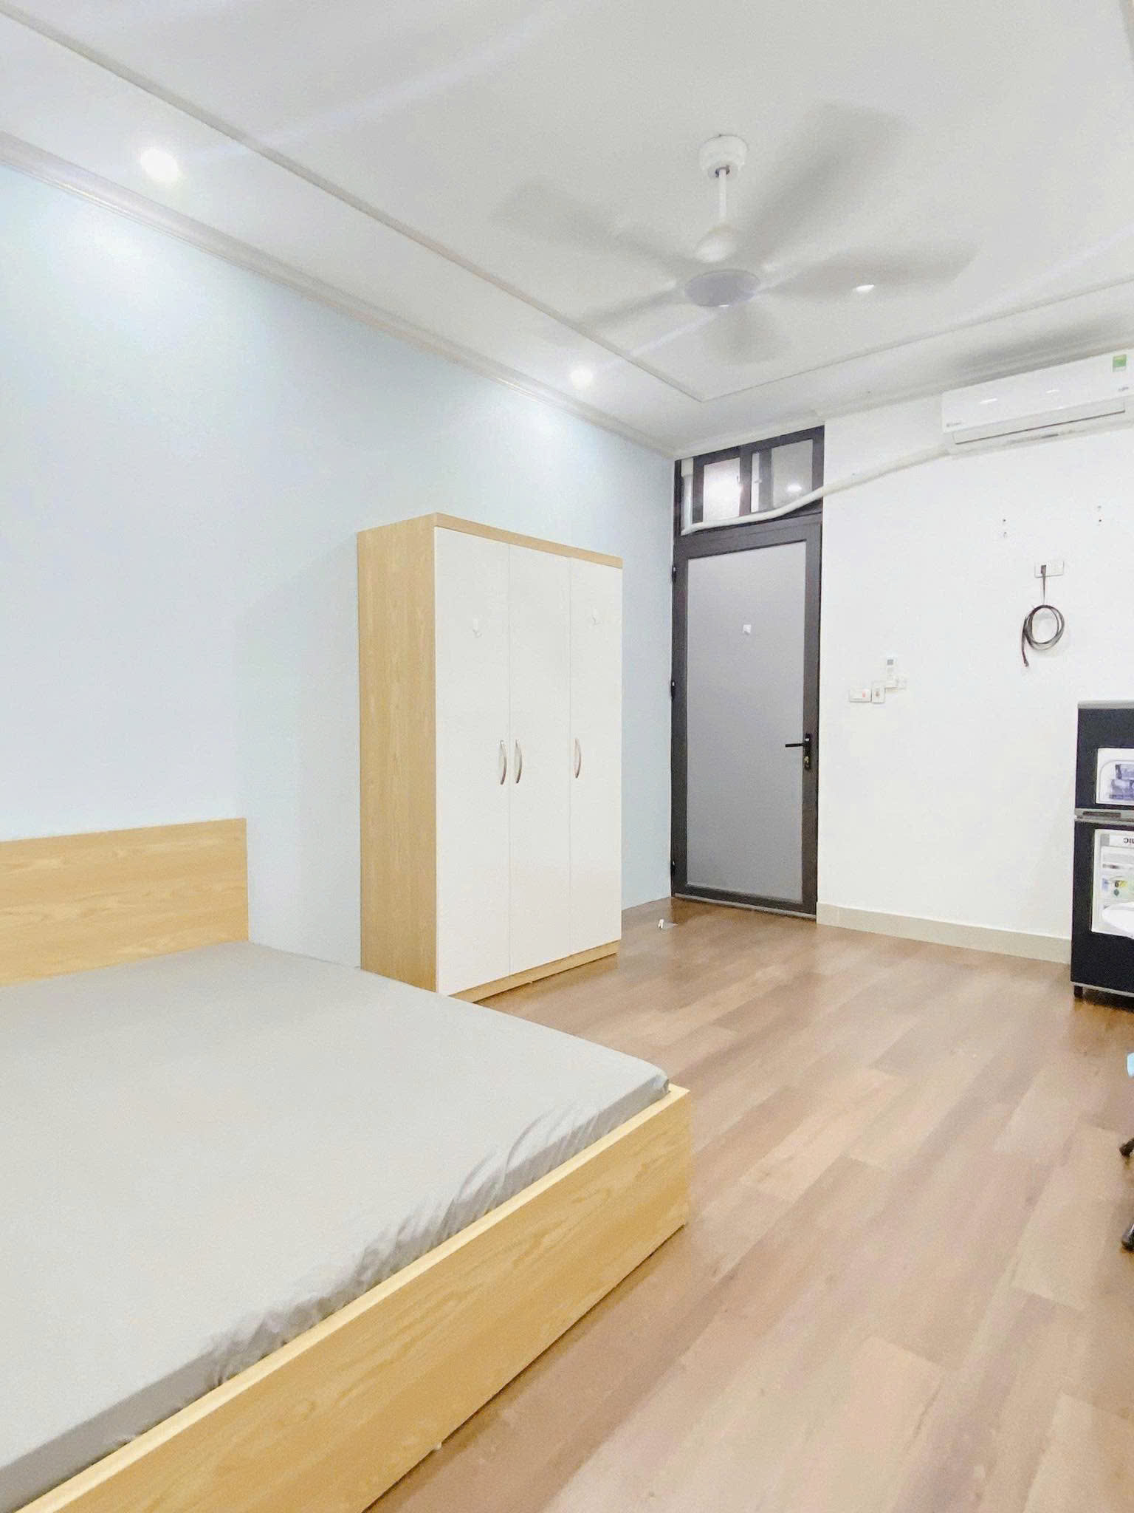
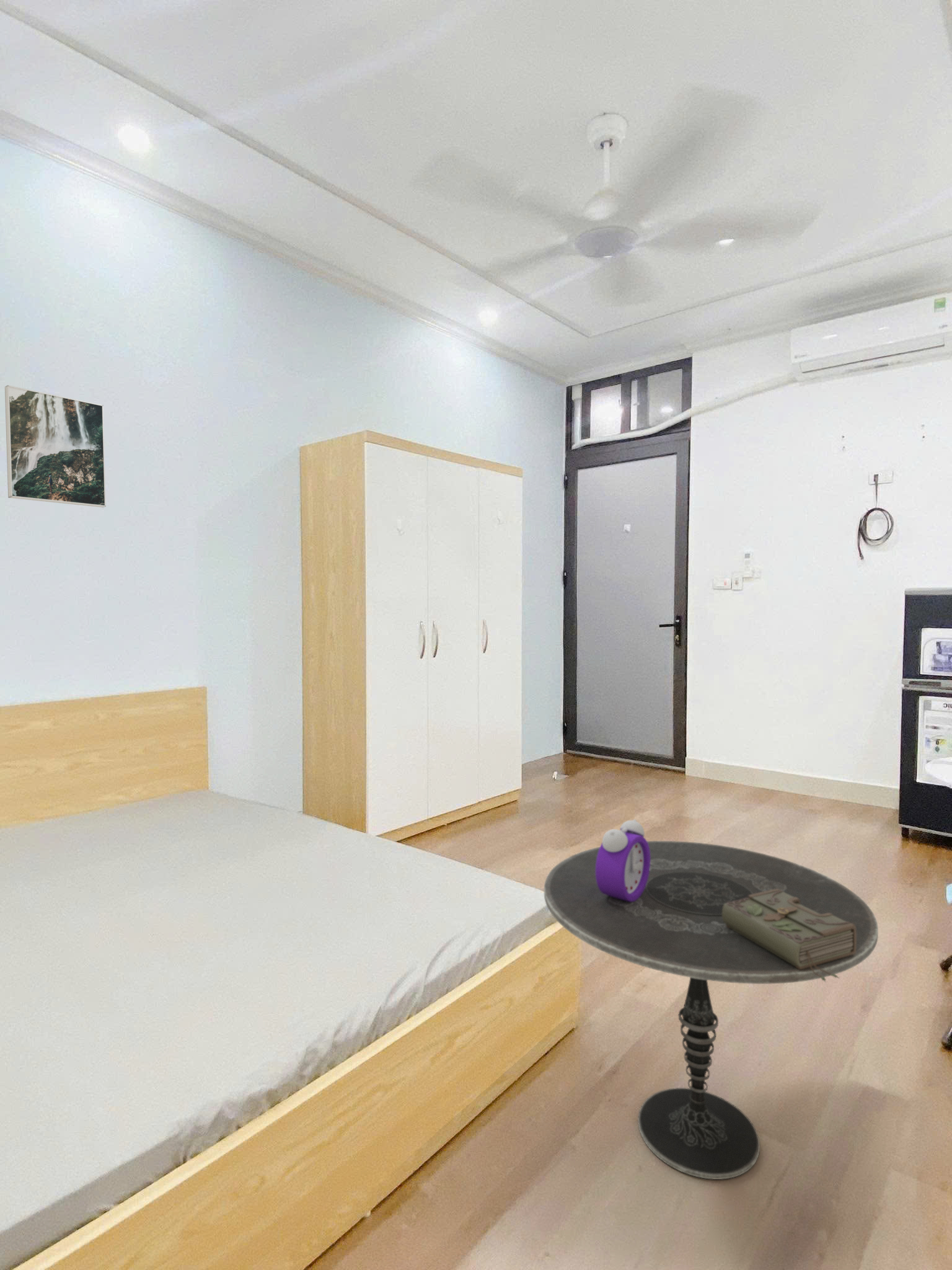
+ diary (786, 924)
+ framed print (58, 449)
+ alarm clock (624, 858)
+ side table (698, 1012)
